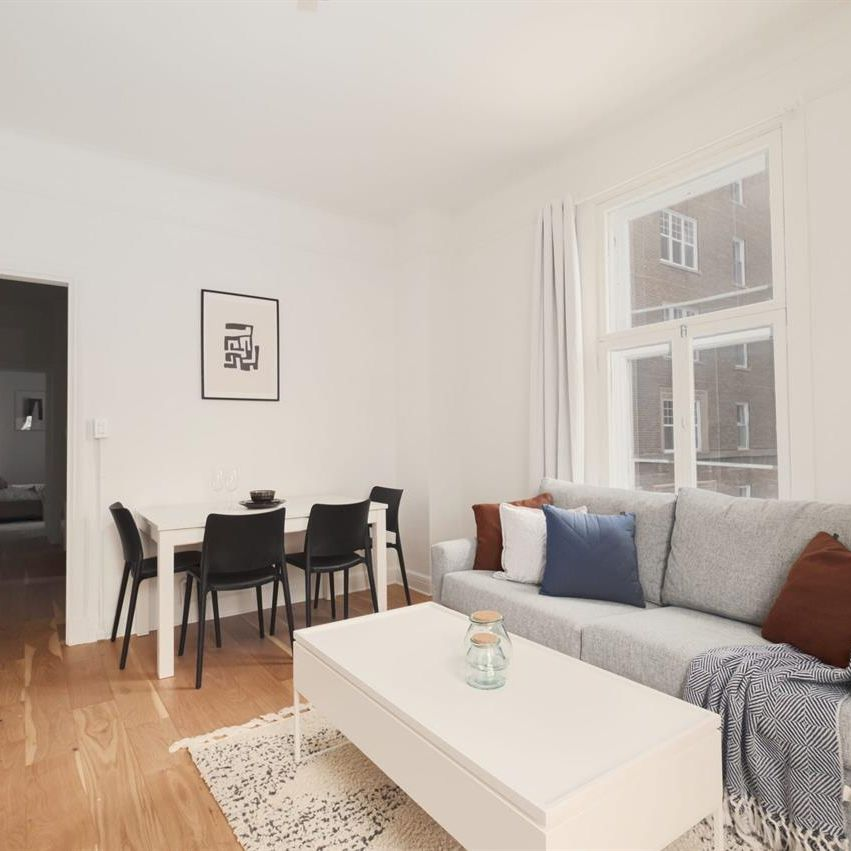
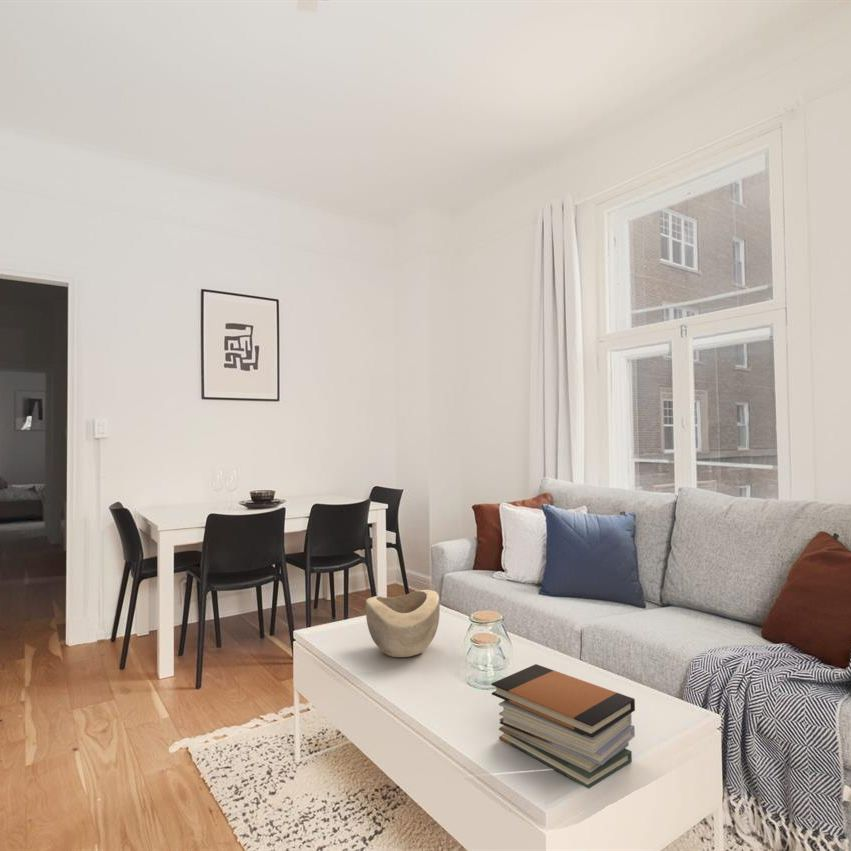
+ decorative bowl (403, 622)
+ book stack (562, 720)
